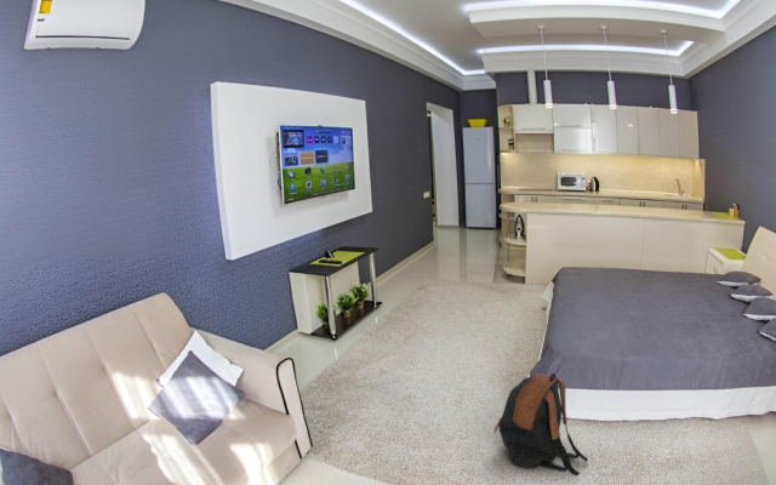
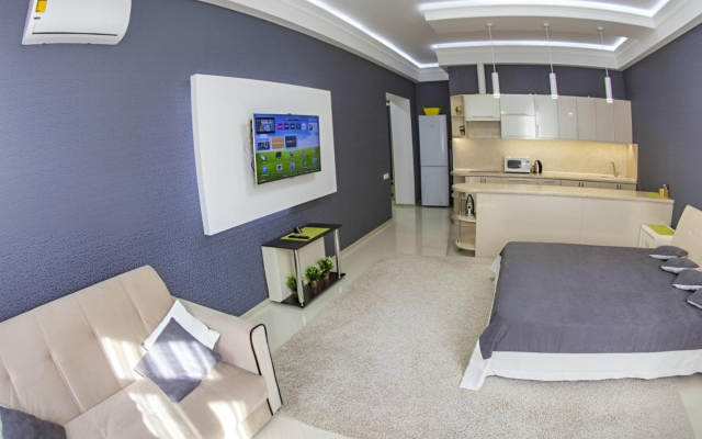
- backpack (538, 412)
